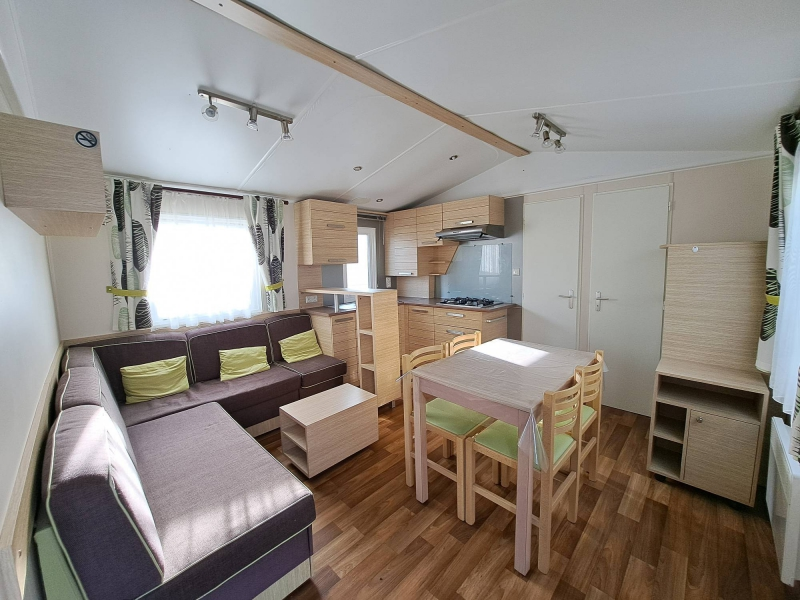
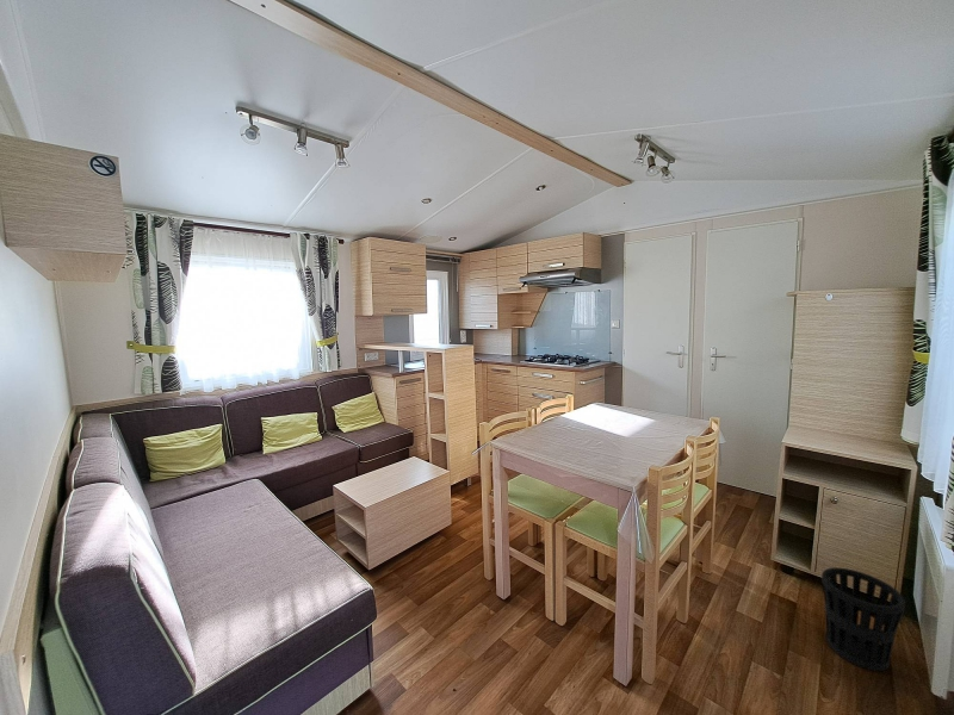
+ wastebasket (860, 618)
